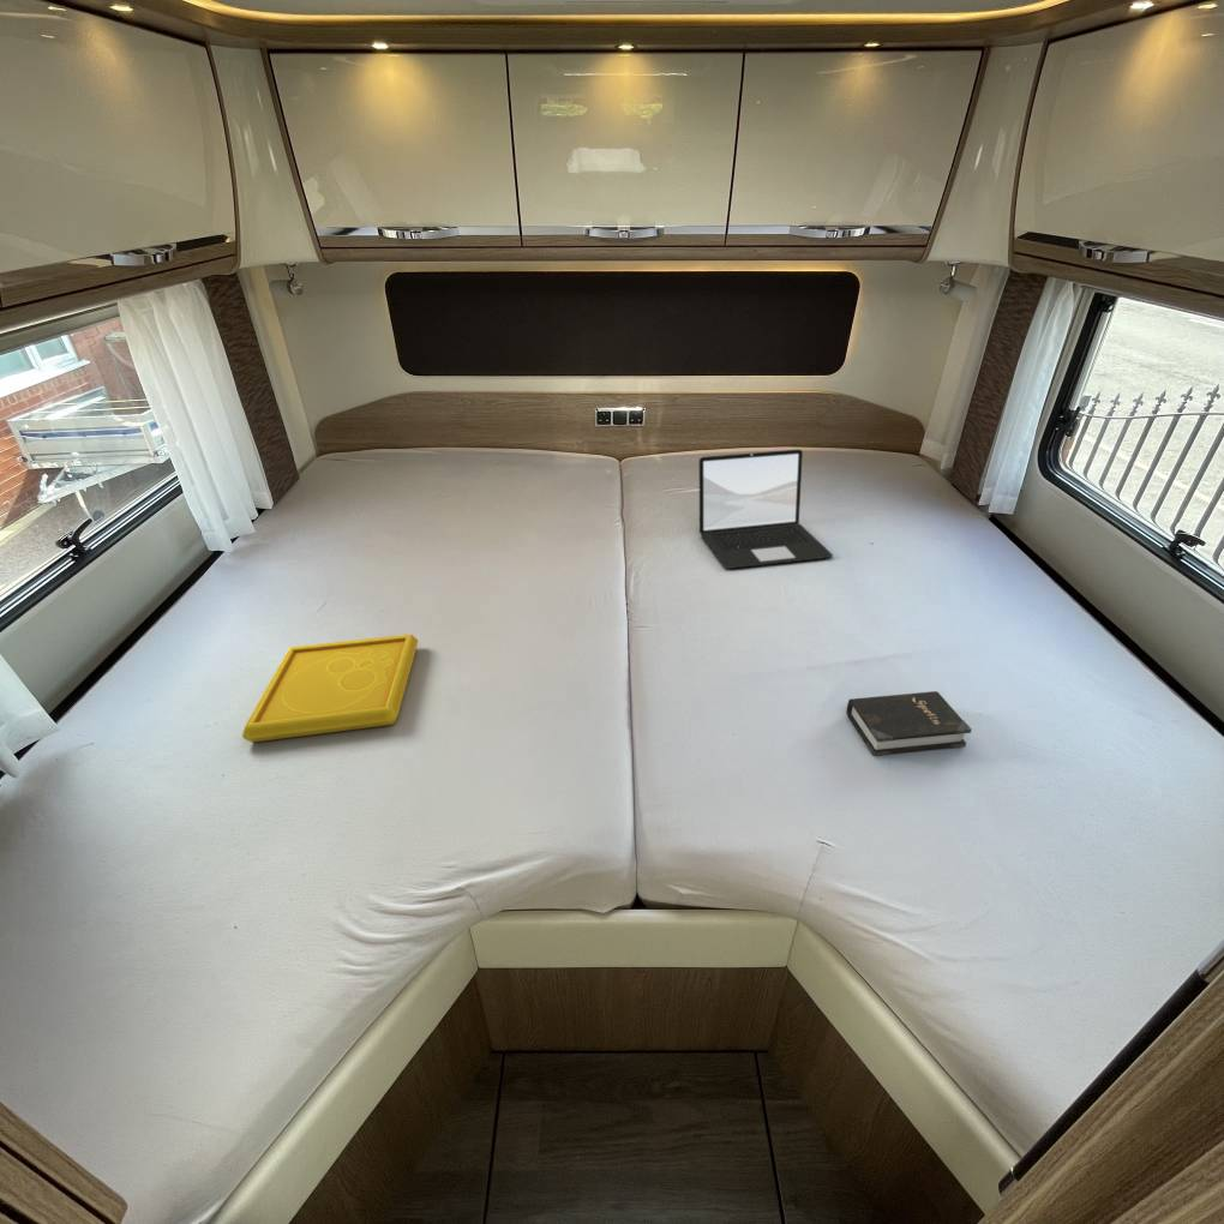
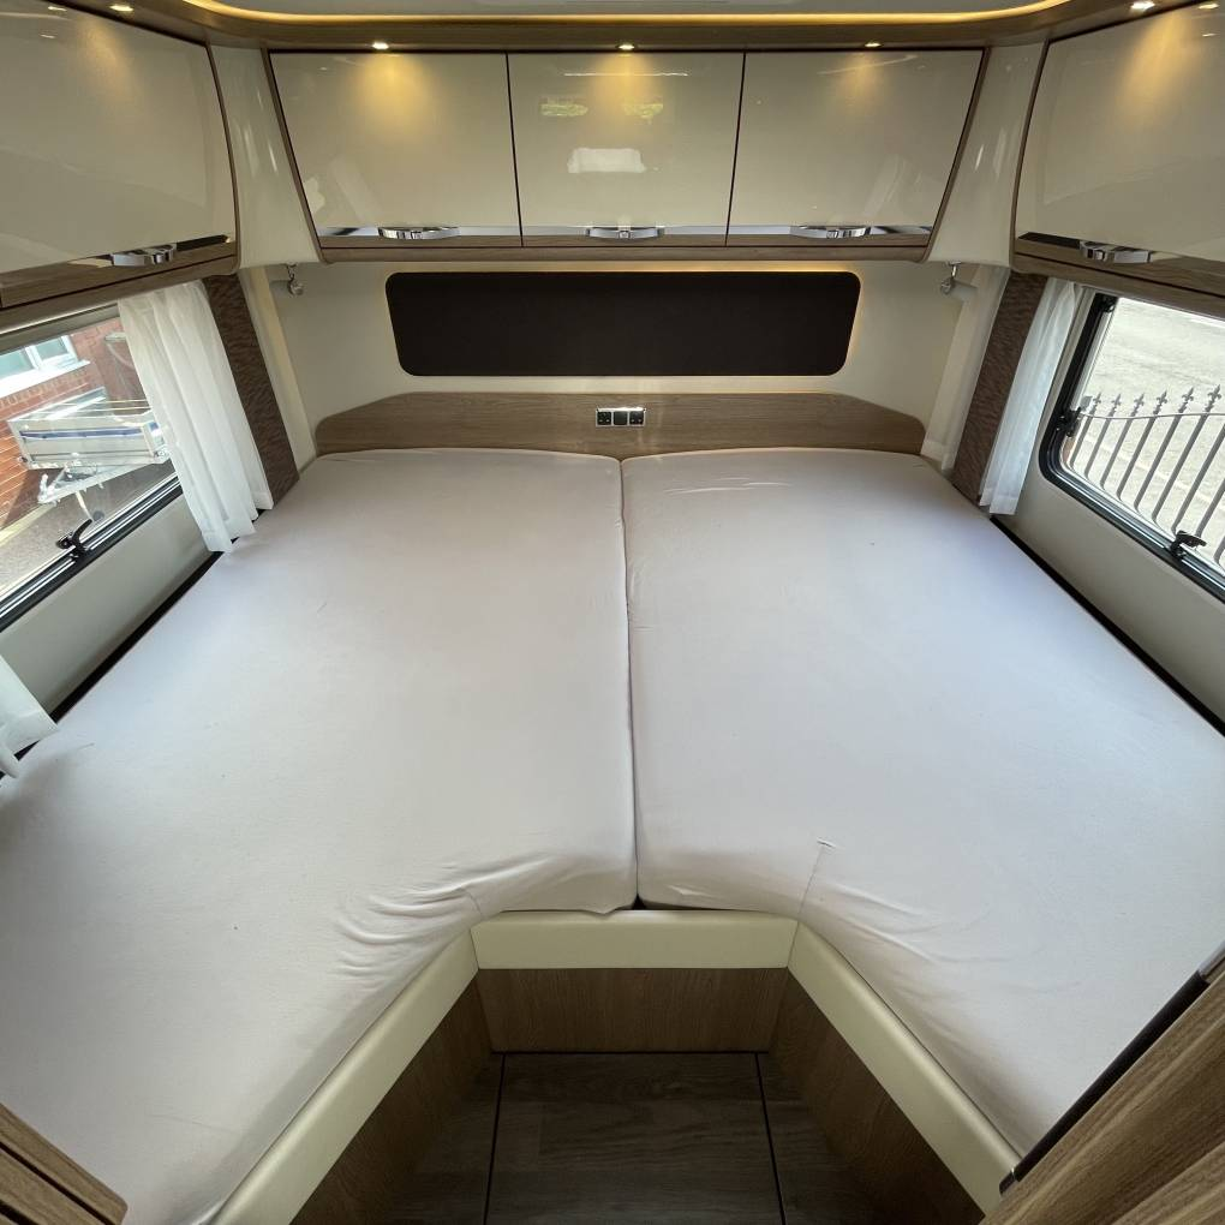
- laptop (764, 506)
- hardback book (905, 720)
- serving tray (338, 683)
